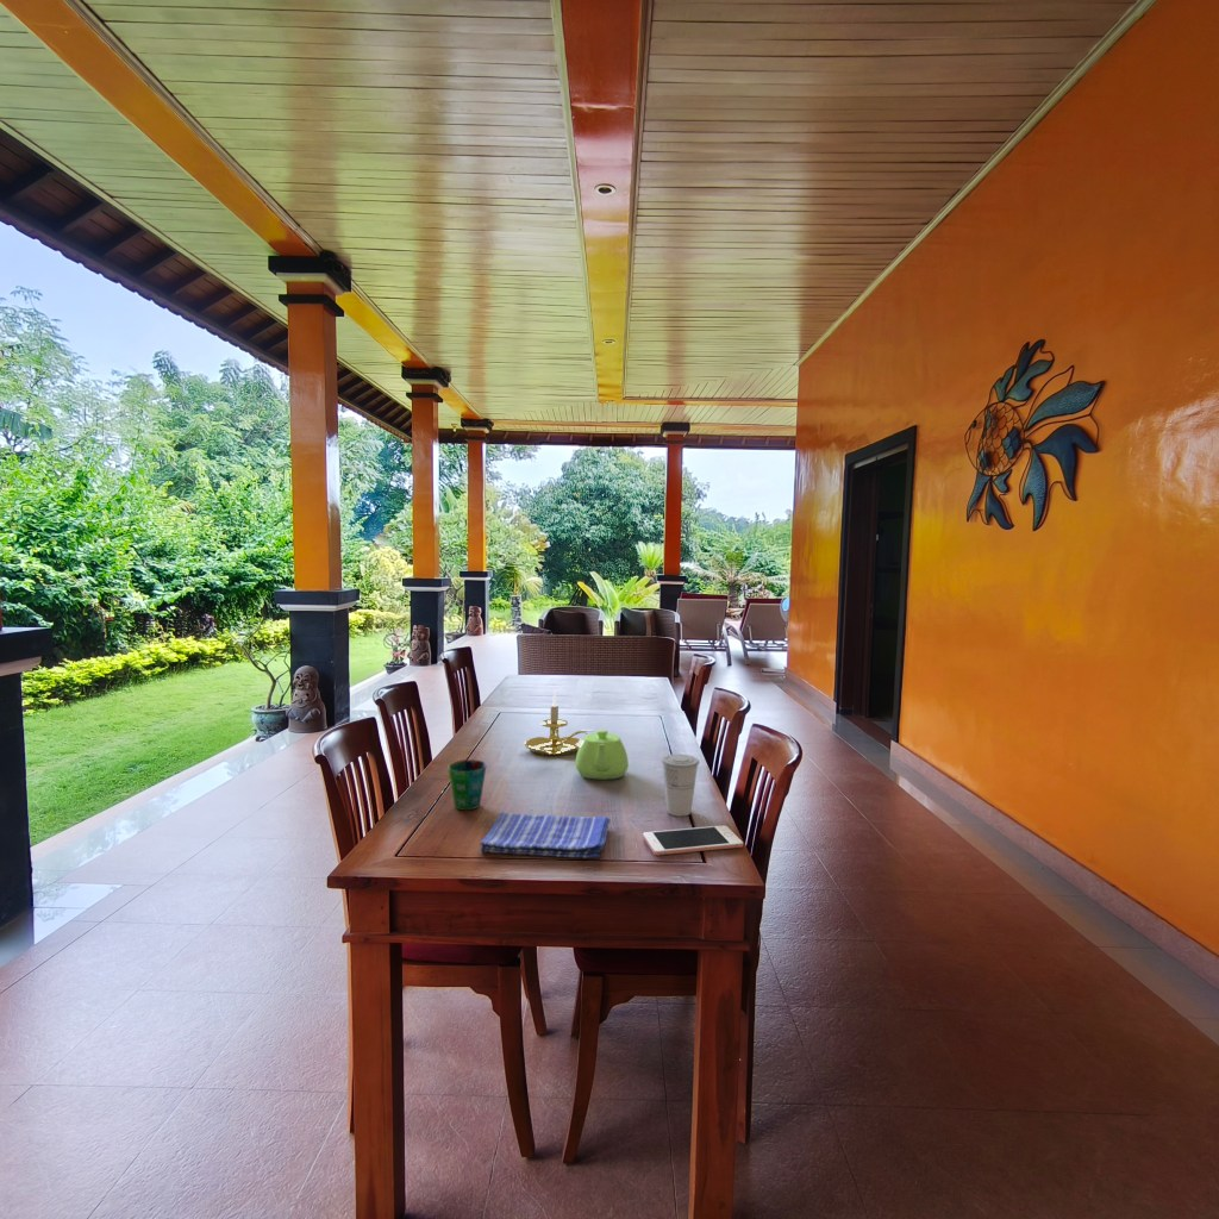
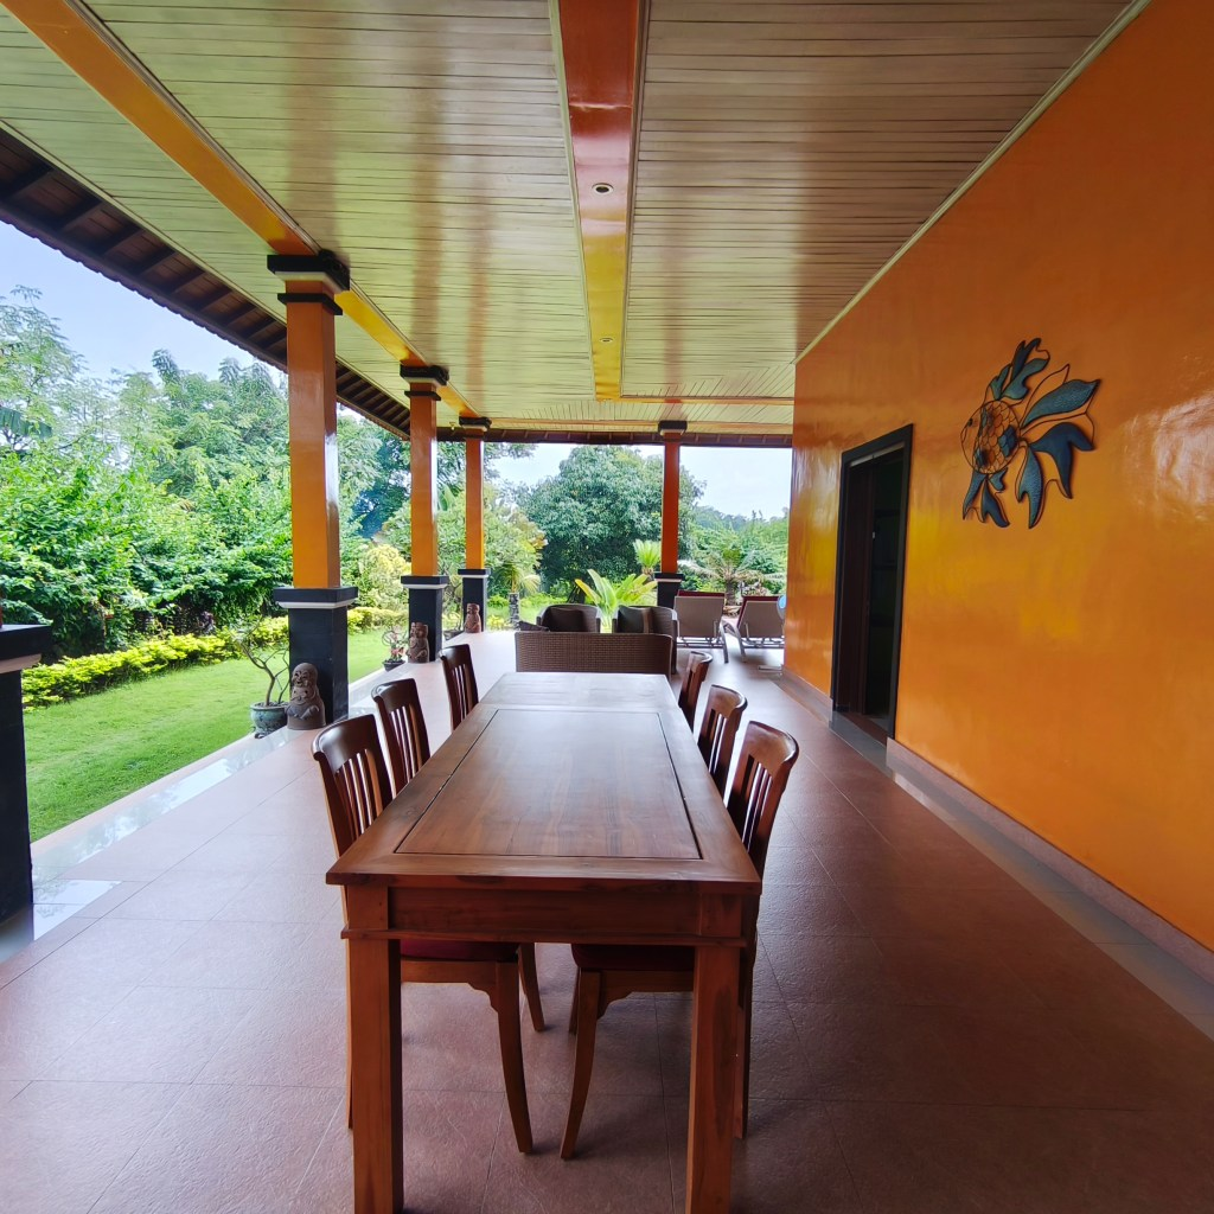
- candle holder (558, 719)
- cup (468, 783)
- cup (680, 784)
- cell phone (692, 839)
- teapot (601, 752)
- dish towel (548, 831)
